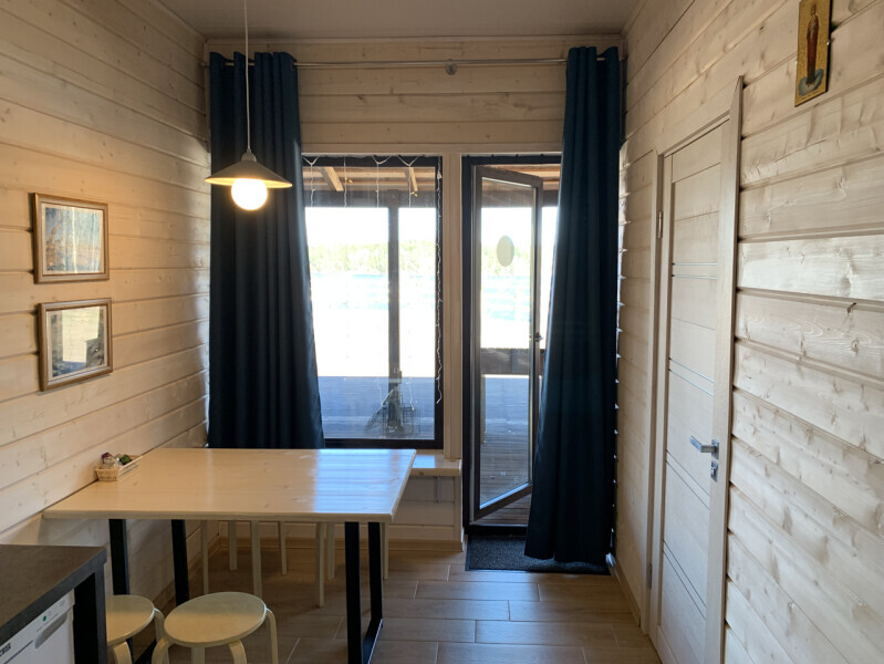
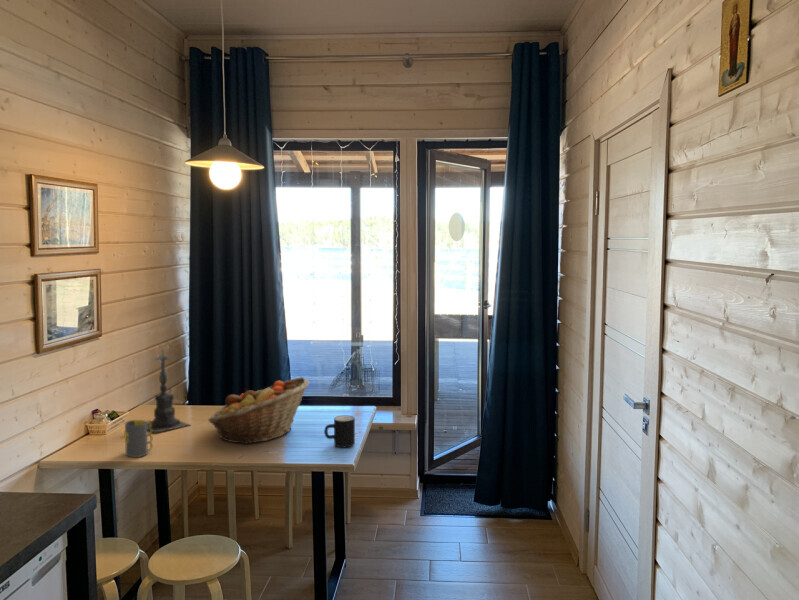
+ mug (339, 431)
+ candle holder (162, 385)
+ fruit basket (261, 407)
+ mug (139, 437)
